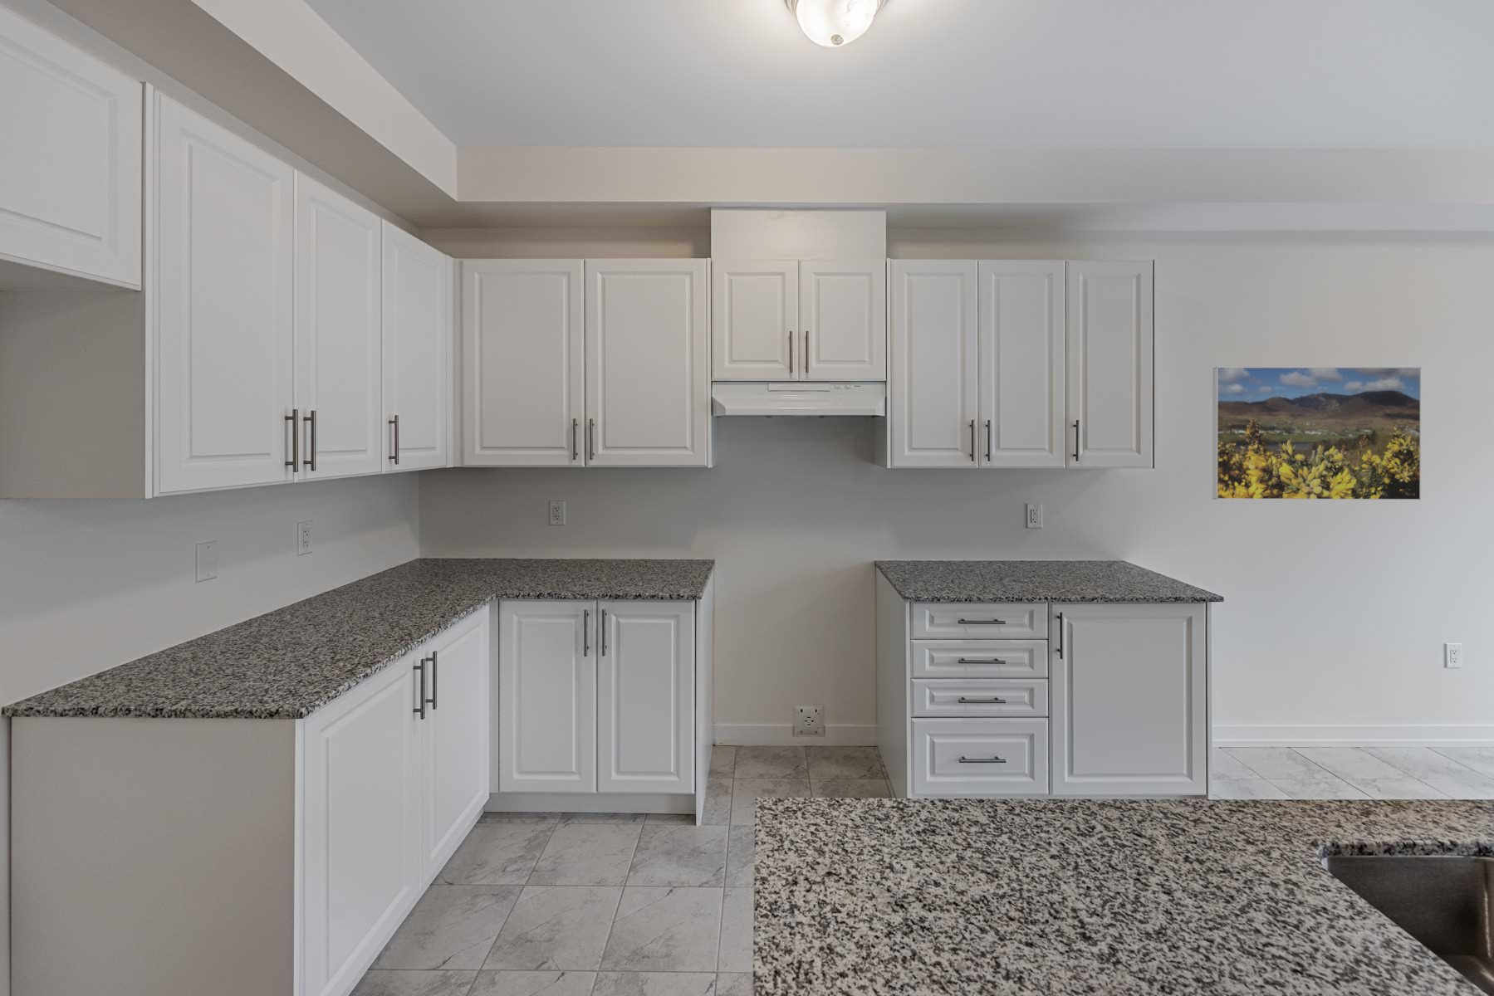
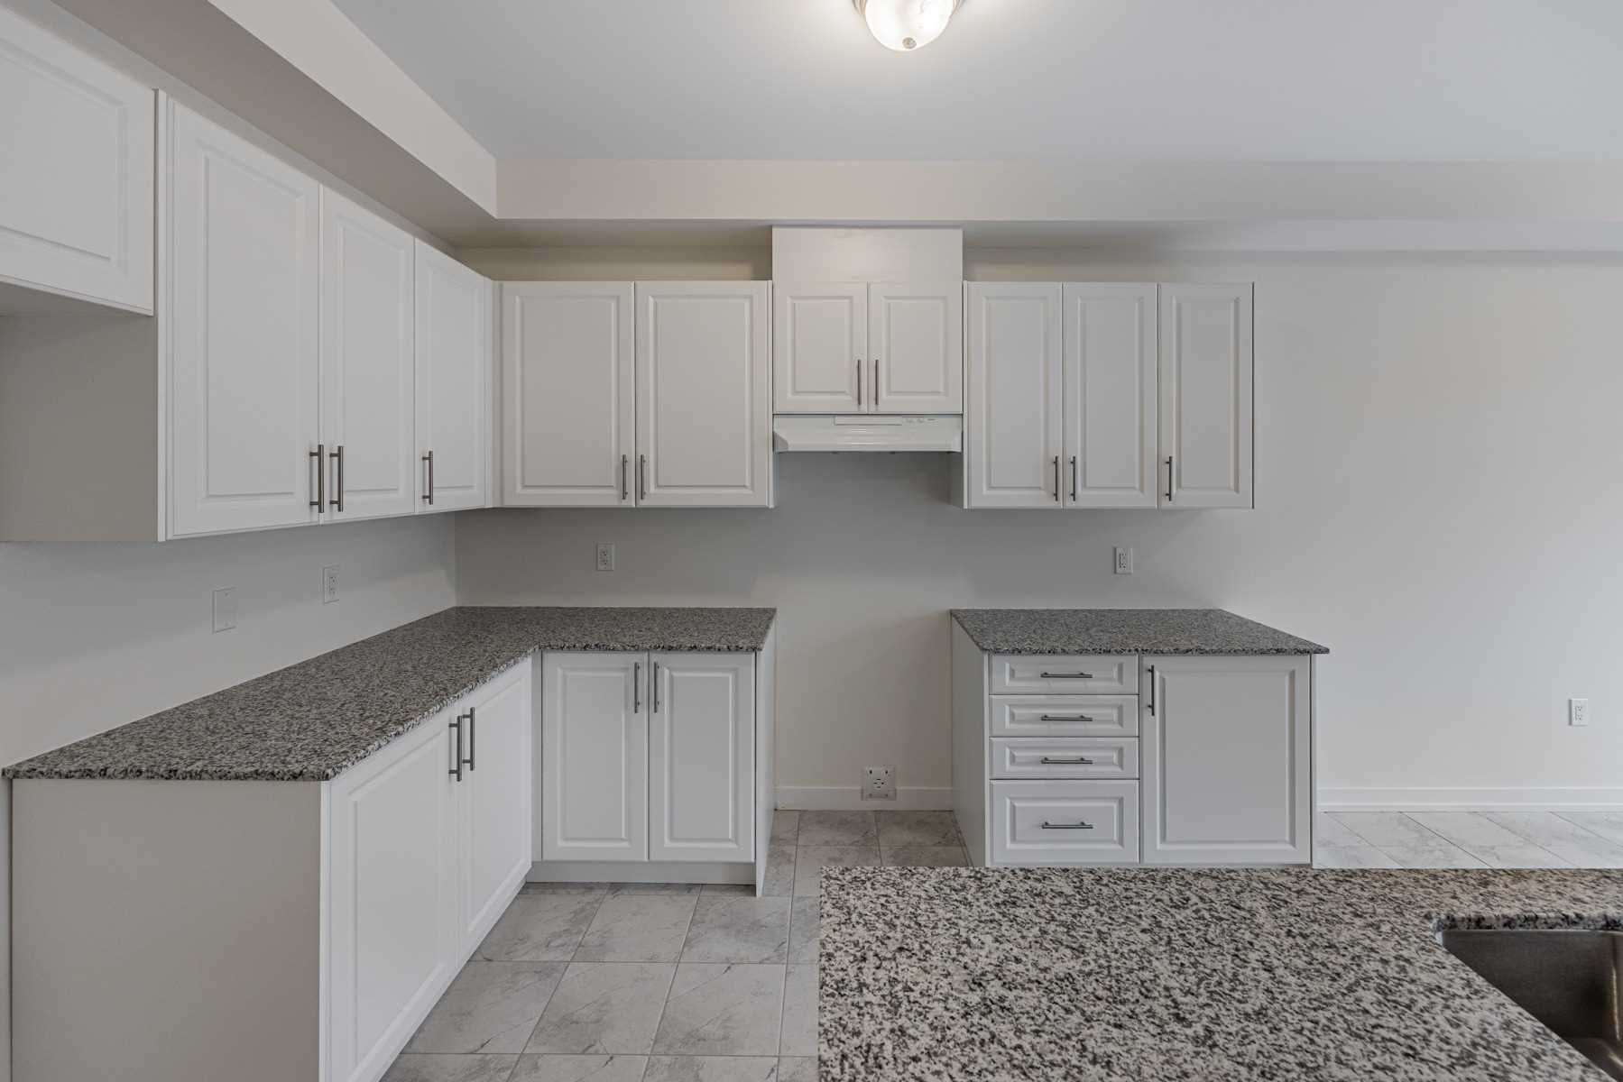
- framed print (1316, 434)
